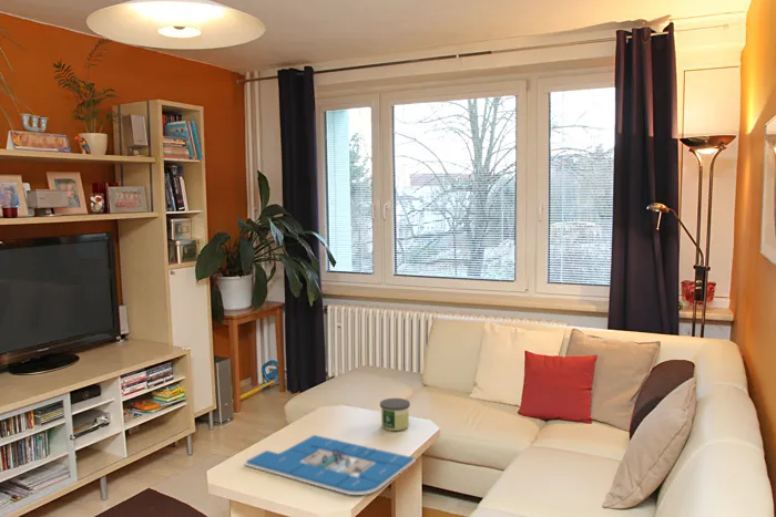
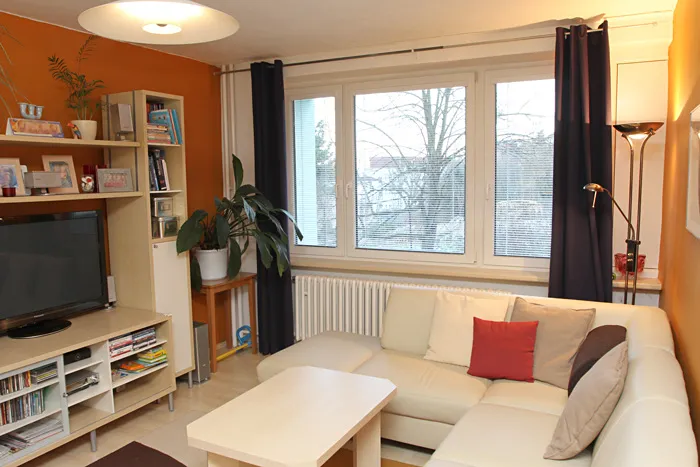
- board game (329, 457)
- candle (395, 414)
